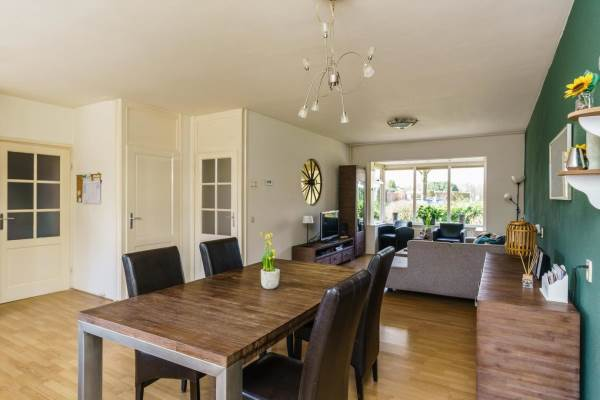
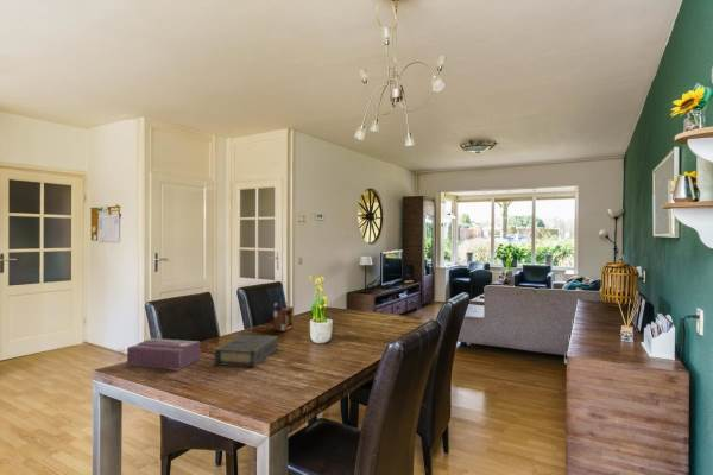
+ tissue box (164, 353)
+ desk organizer (283, 314)
+ book (247, 349)
